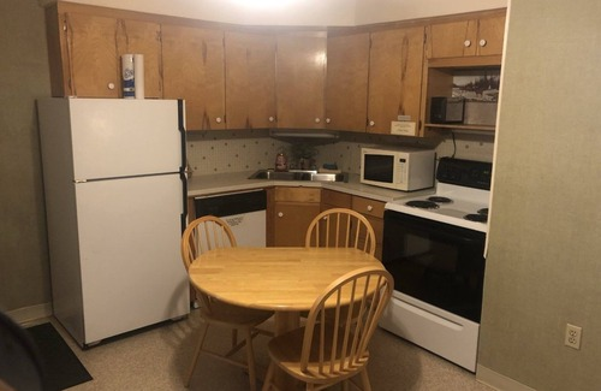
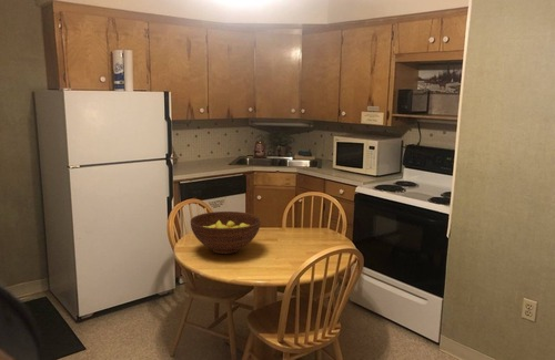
+ fruit bowl (225, 235)
